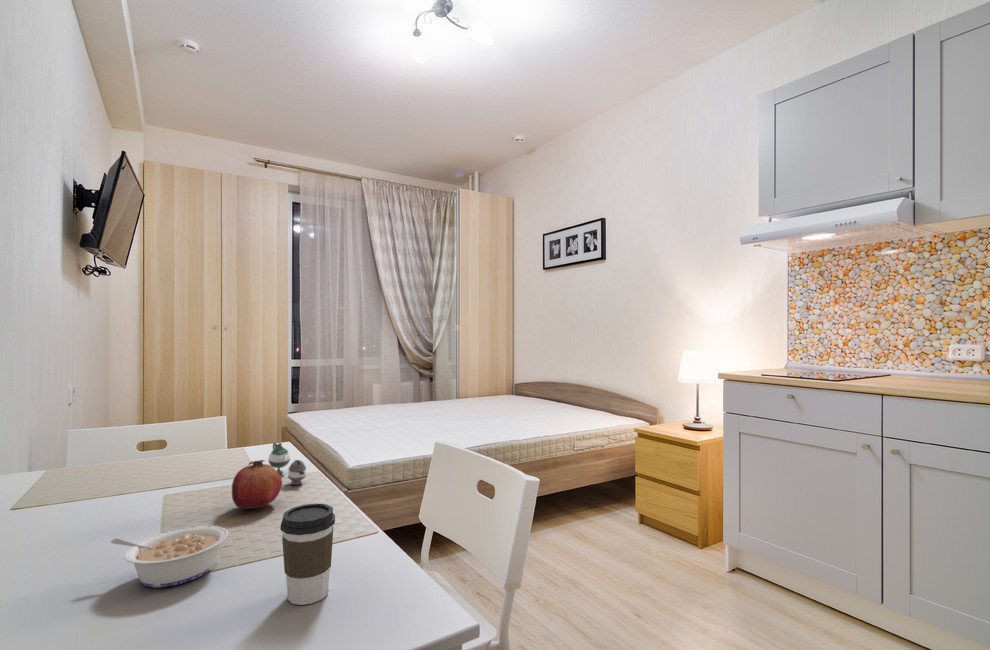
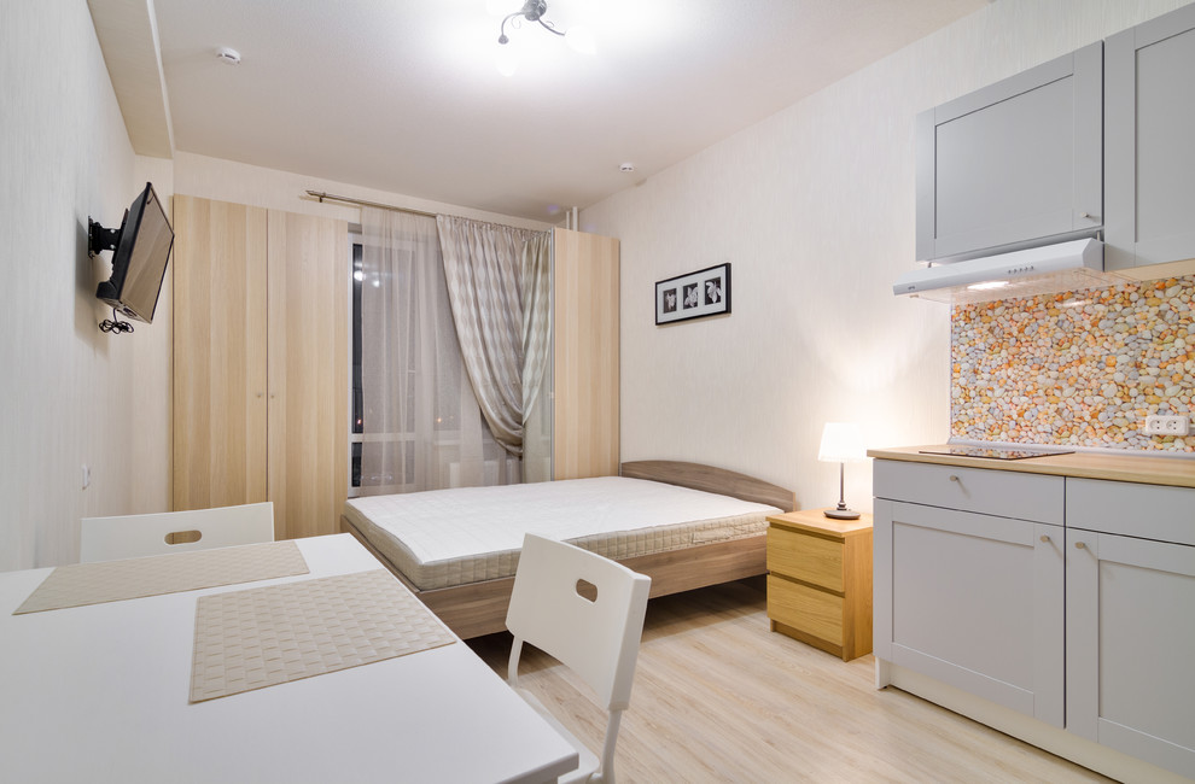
- coffee cup (308, 553)
- legume (174, 555)
- fruit (256, 484)
- teapot (287, 462)
